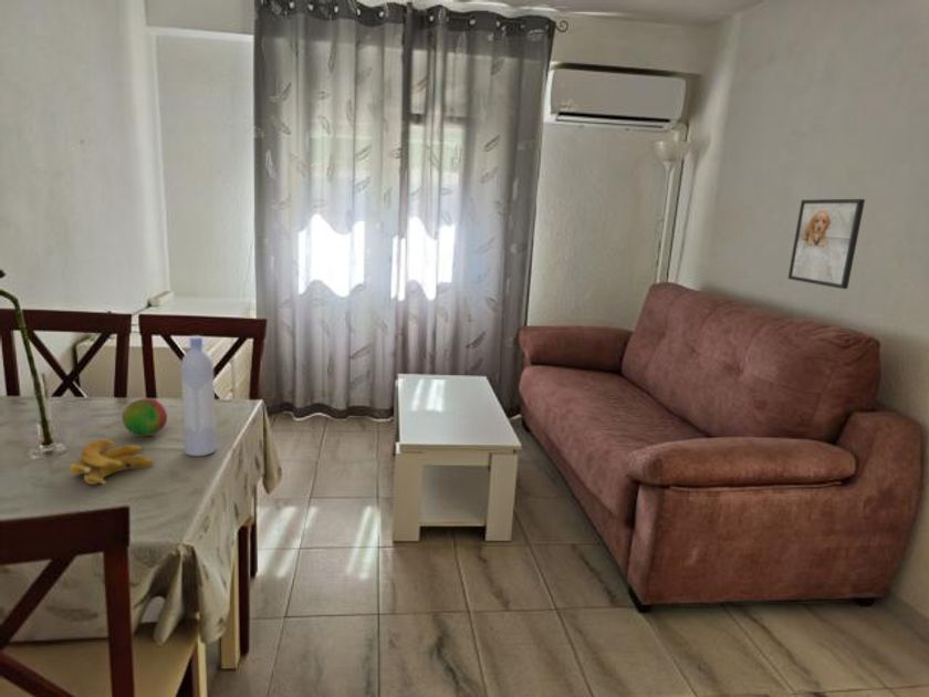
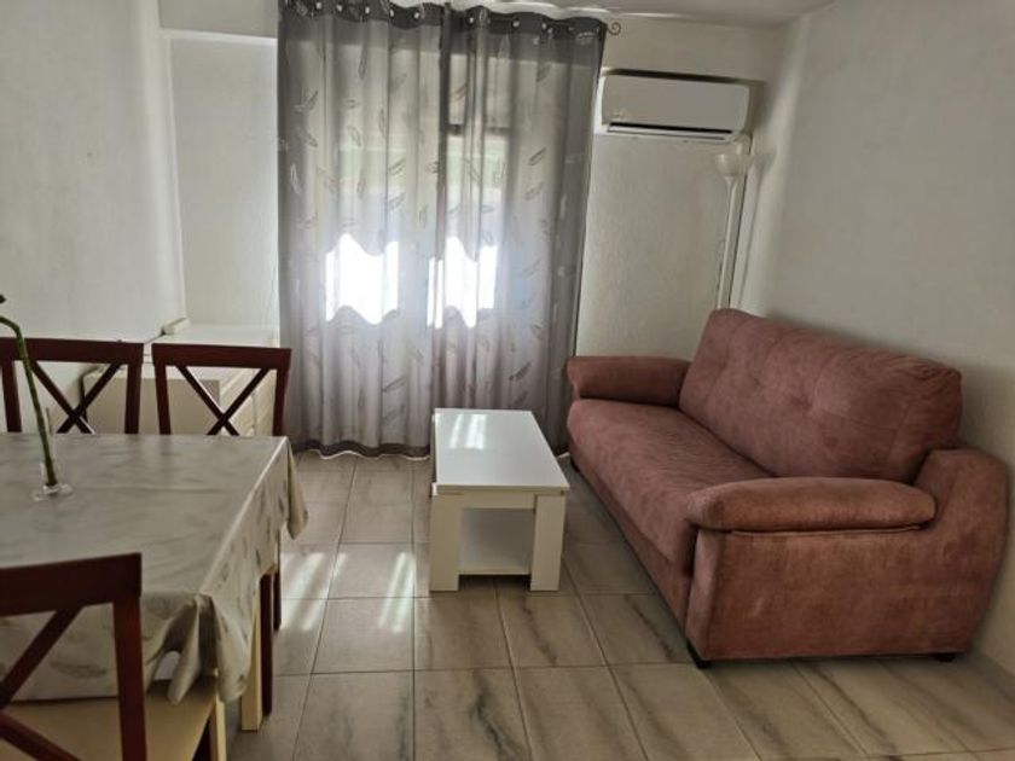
- fruit (145, 417)
- banana (112, 460)
- bottle (198, 395)
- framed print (823, 242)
